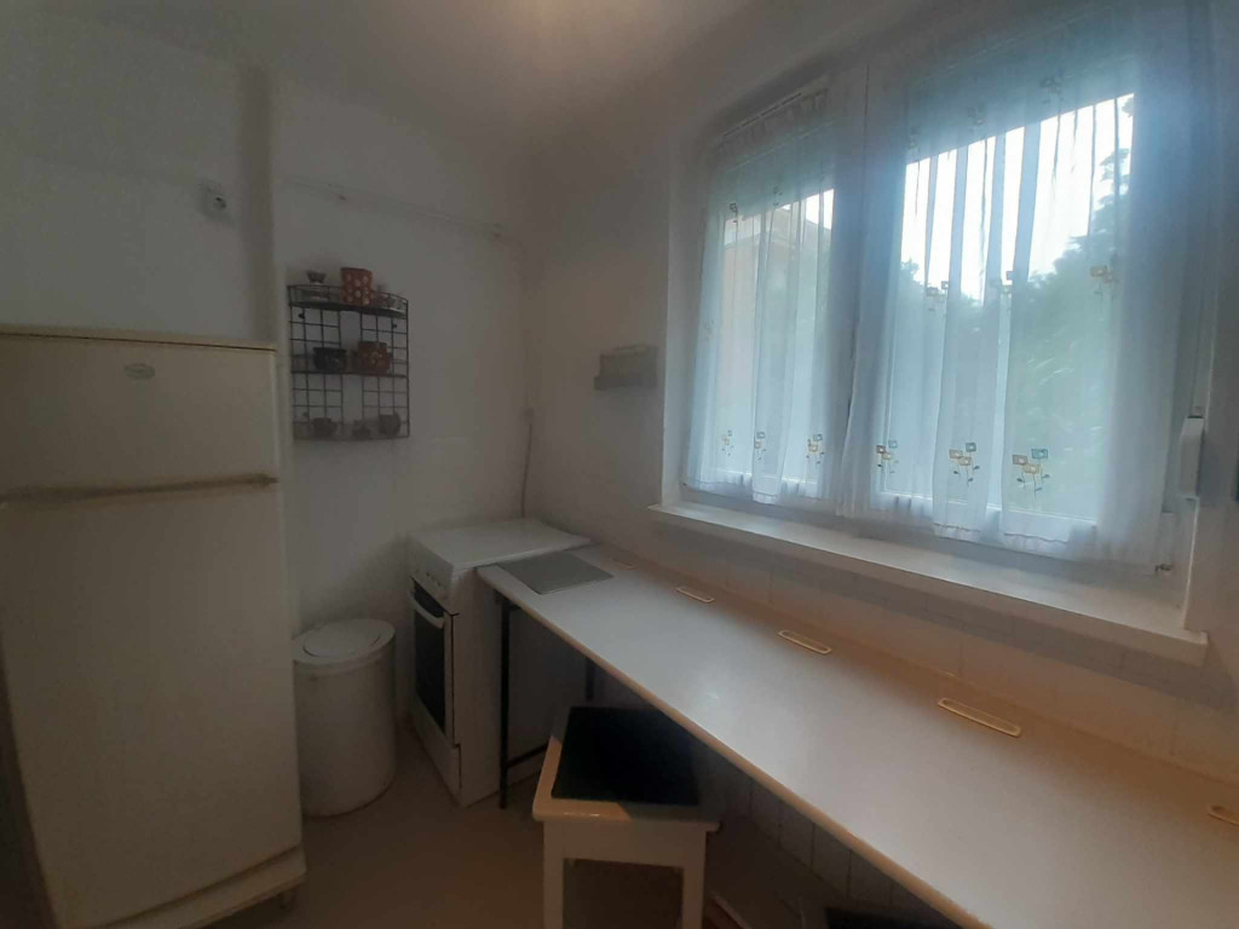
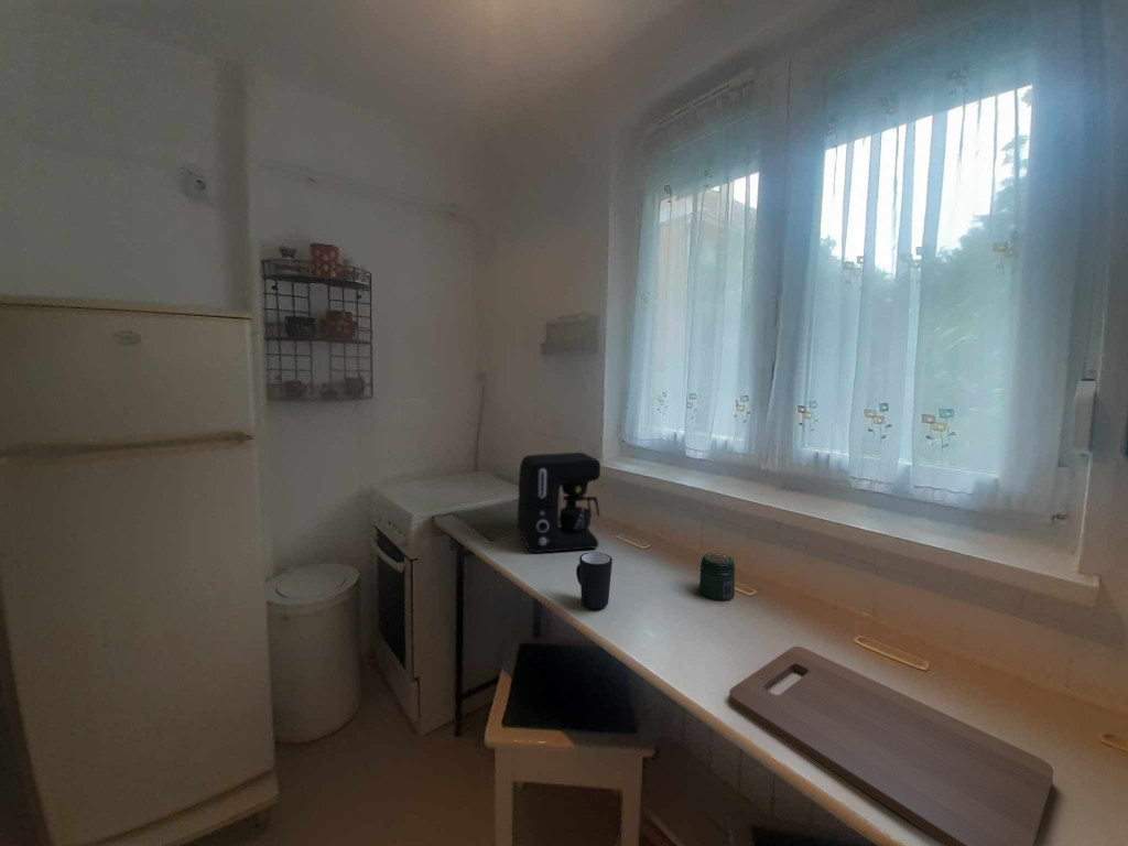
+ coffee maker (563, 499)
+ jar (717, 575)
+ cutting board (872, 729)
+ mug (590, 579)
